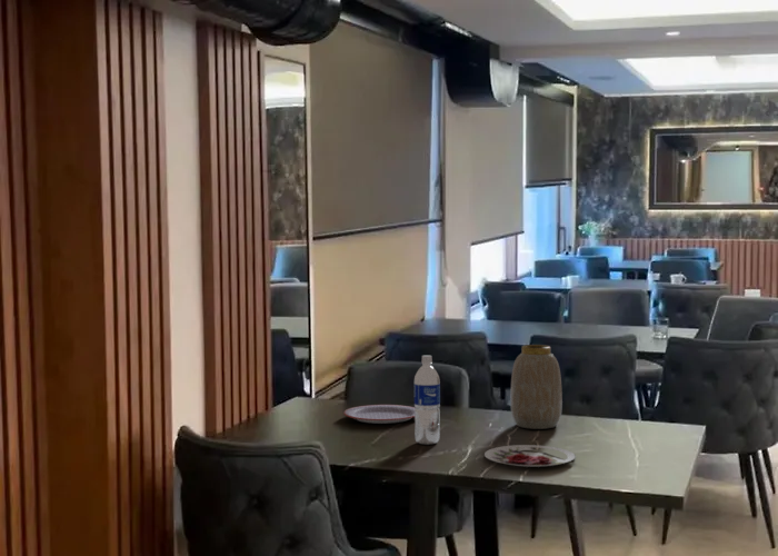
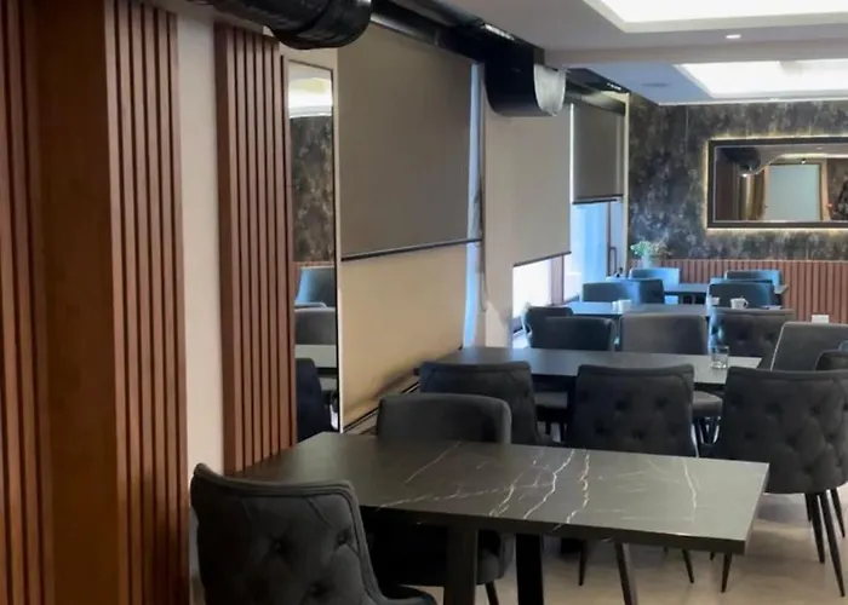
- plate (382, 415)
- water bottle (427, 399)
- vase (536, 386)
- plate (529, 454)
